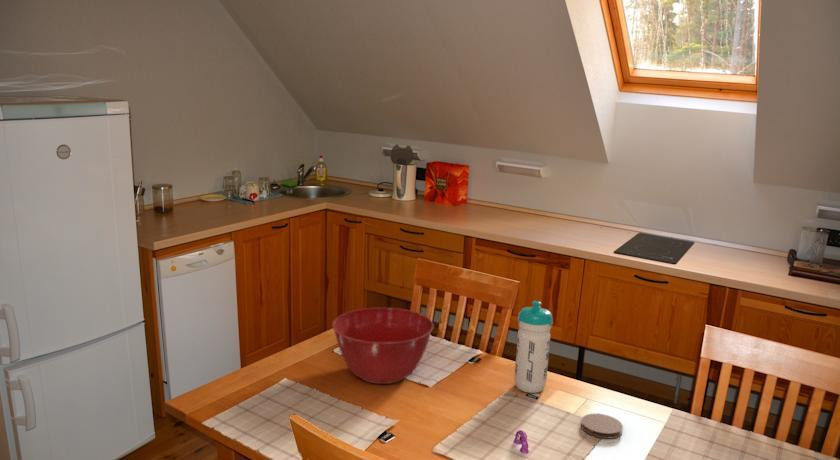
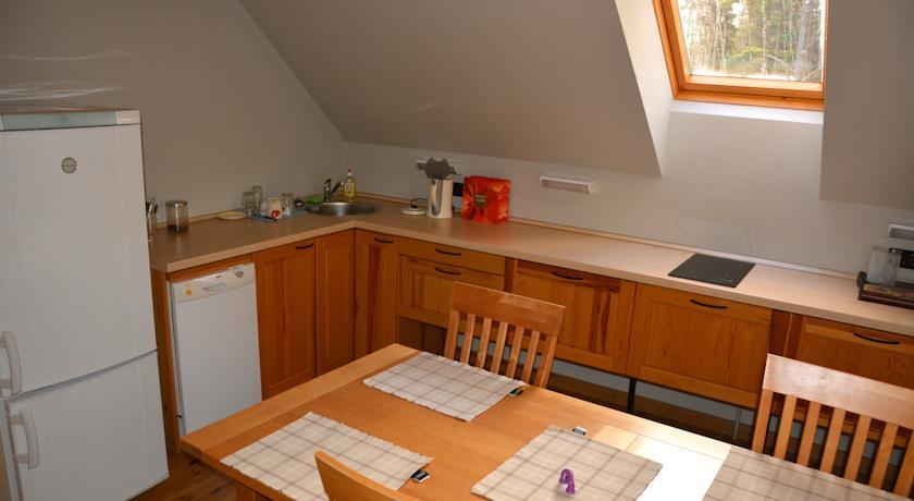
- coaster (601, 425)
- mixing bowl (382, 348)
- water bottle (533, 345)
